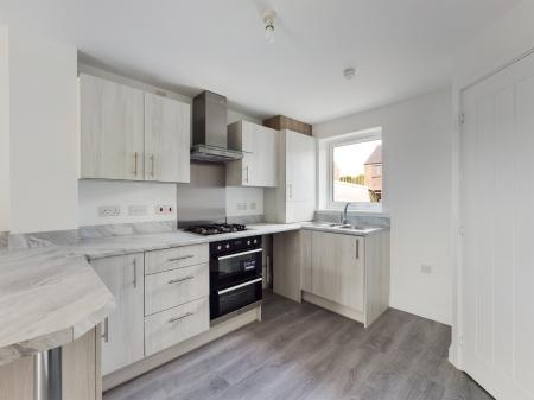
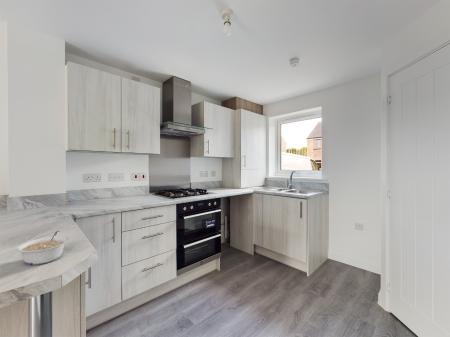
+ legume (43, 248)
